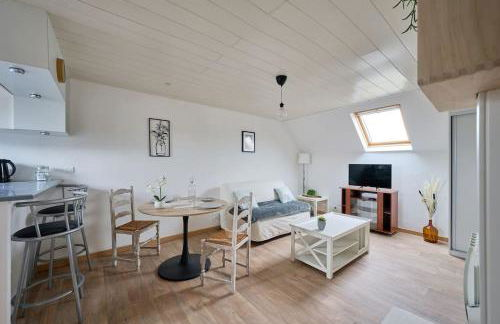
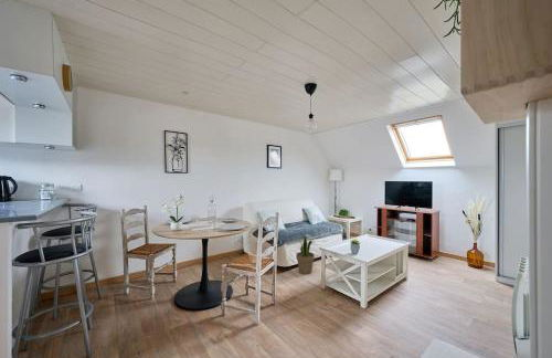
+ potted plant (306, 253)
